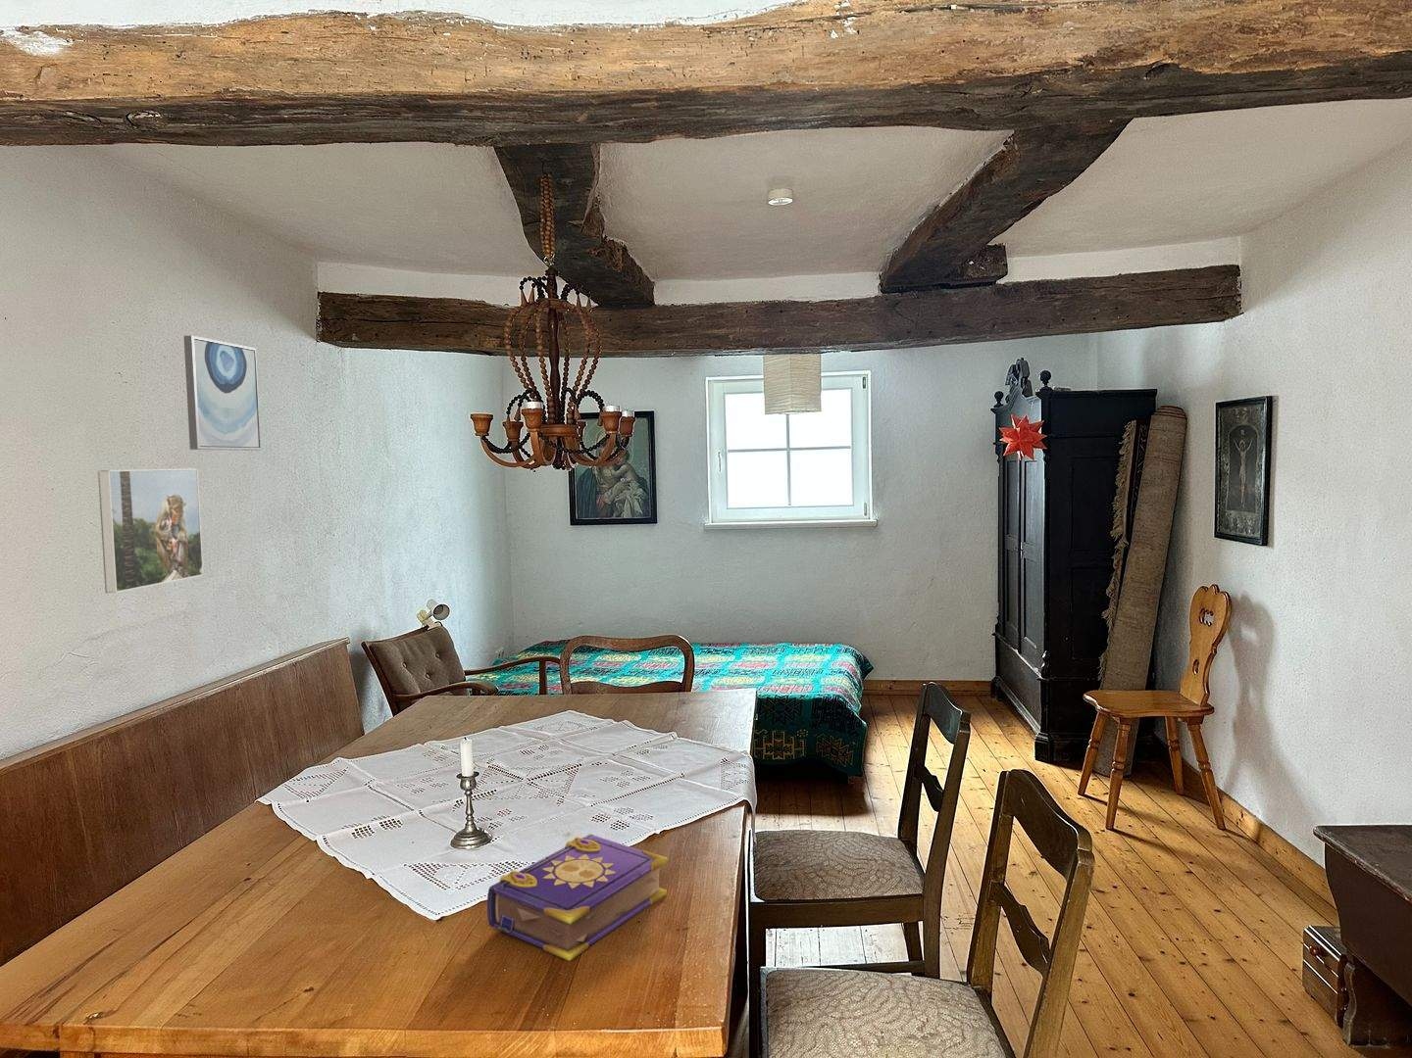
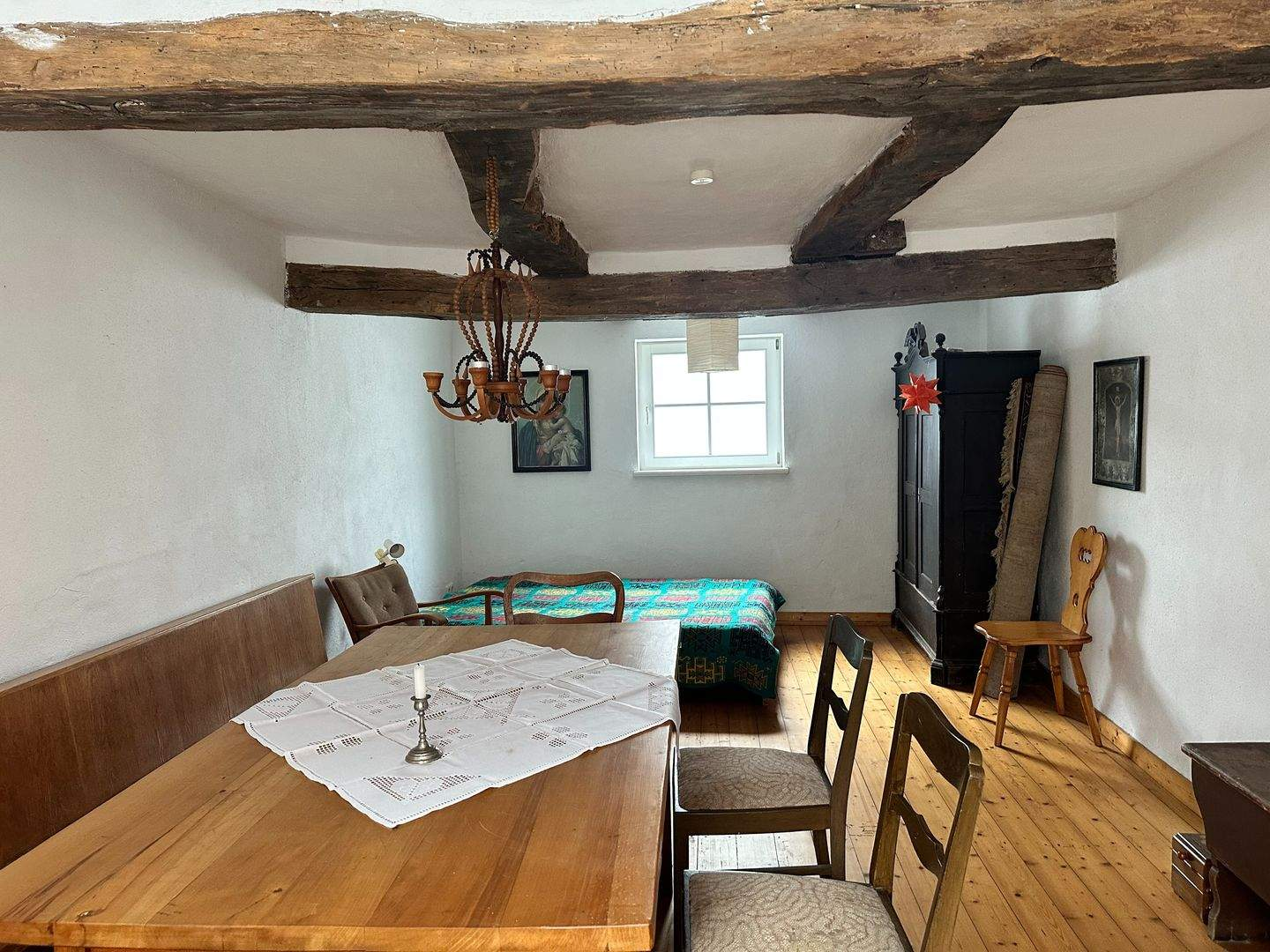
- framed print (153, 526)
- wall art (225, 396)
- book (577, 889)
